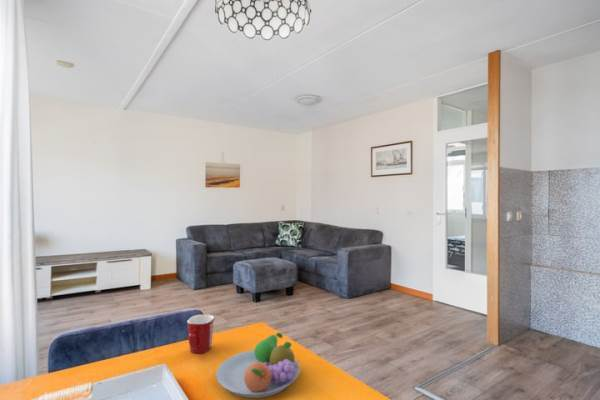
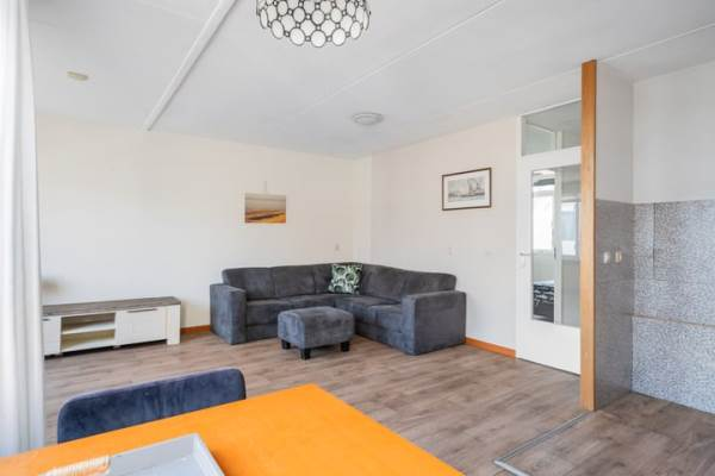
- fruit bowl (261, 359)
- mug (198, 336)
